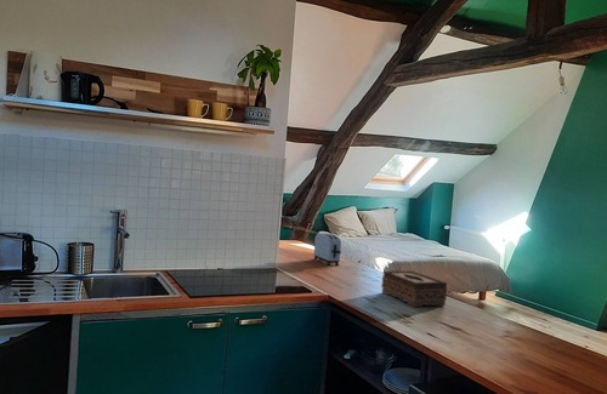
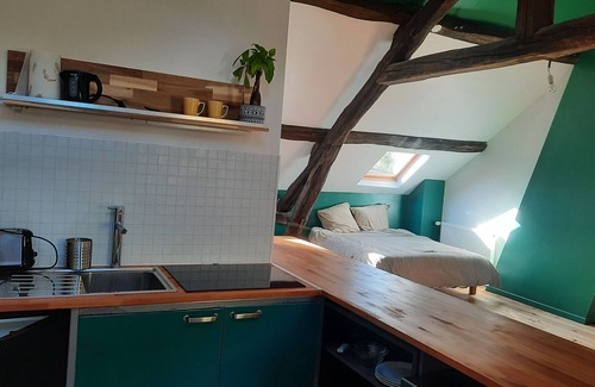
- tissue box (413, 287)
- toaster (327, 247)
